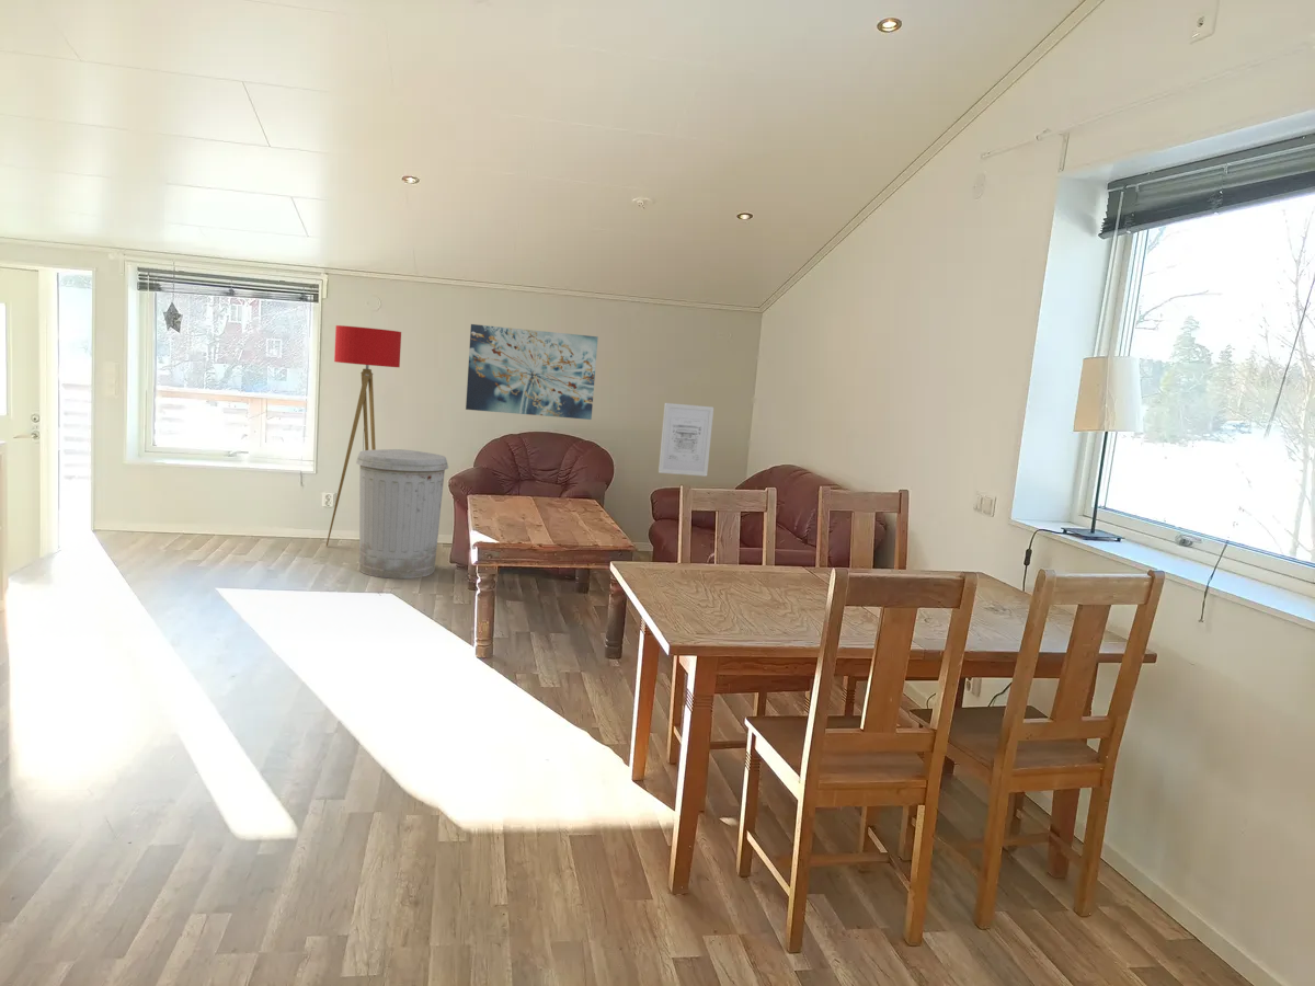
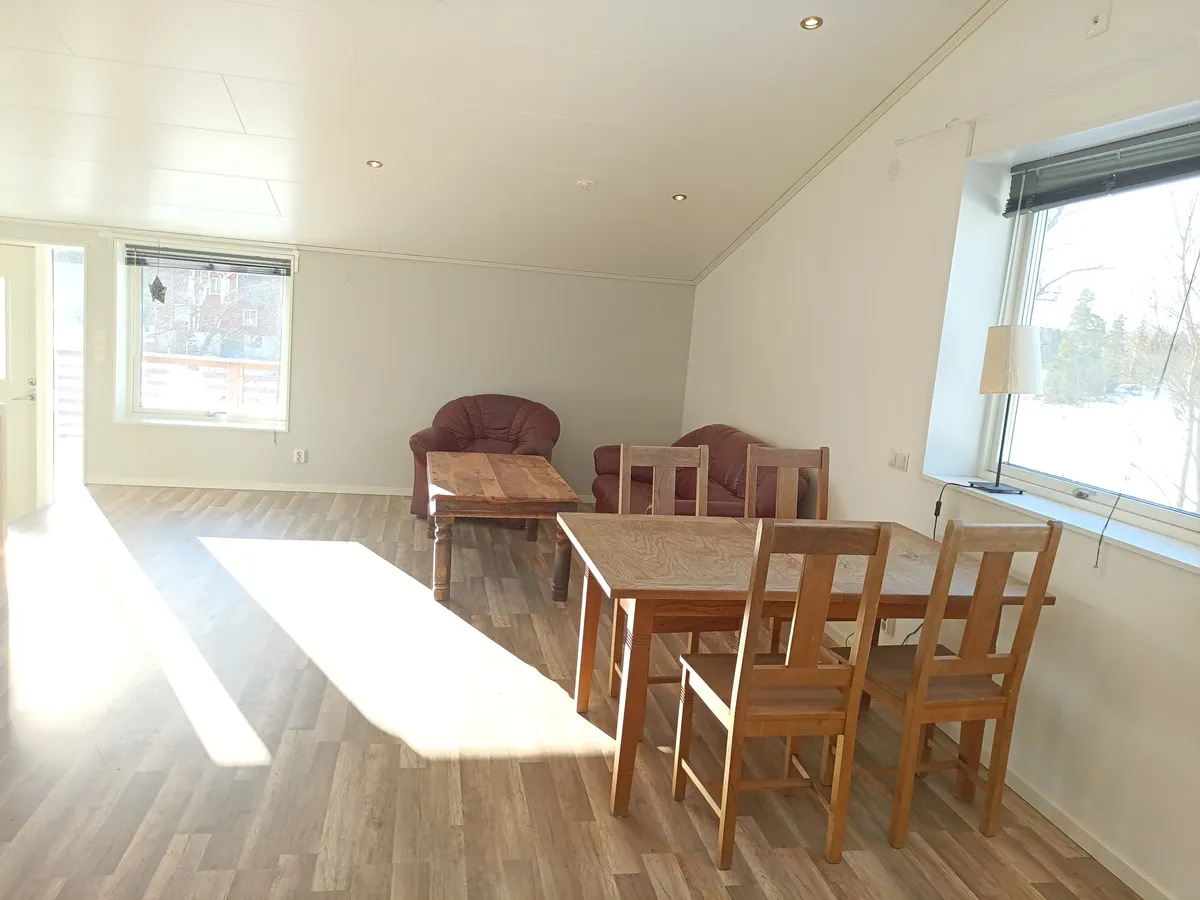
- floor lamp (363, 438)
- wall art (686, 439)
- wall art (531, 372)
- trash can (400, 511)
